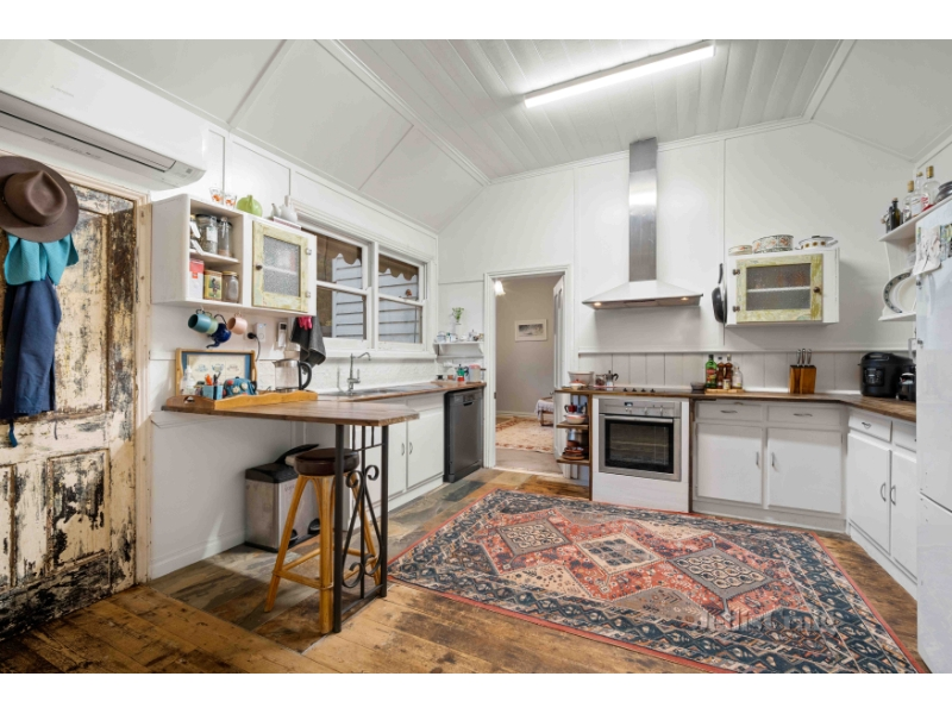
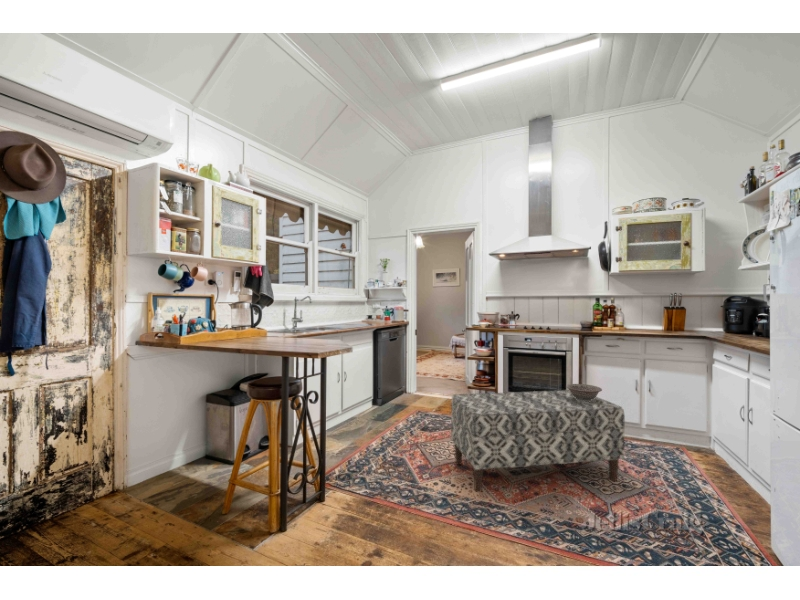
+ bench (532, 435)
+ decorative bowl (583, 393)
